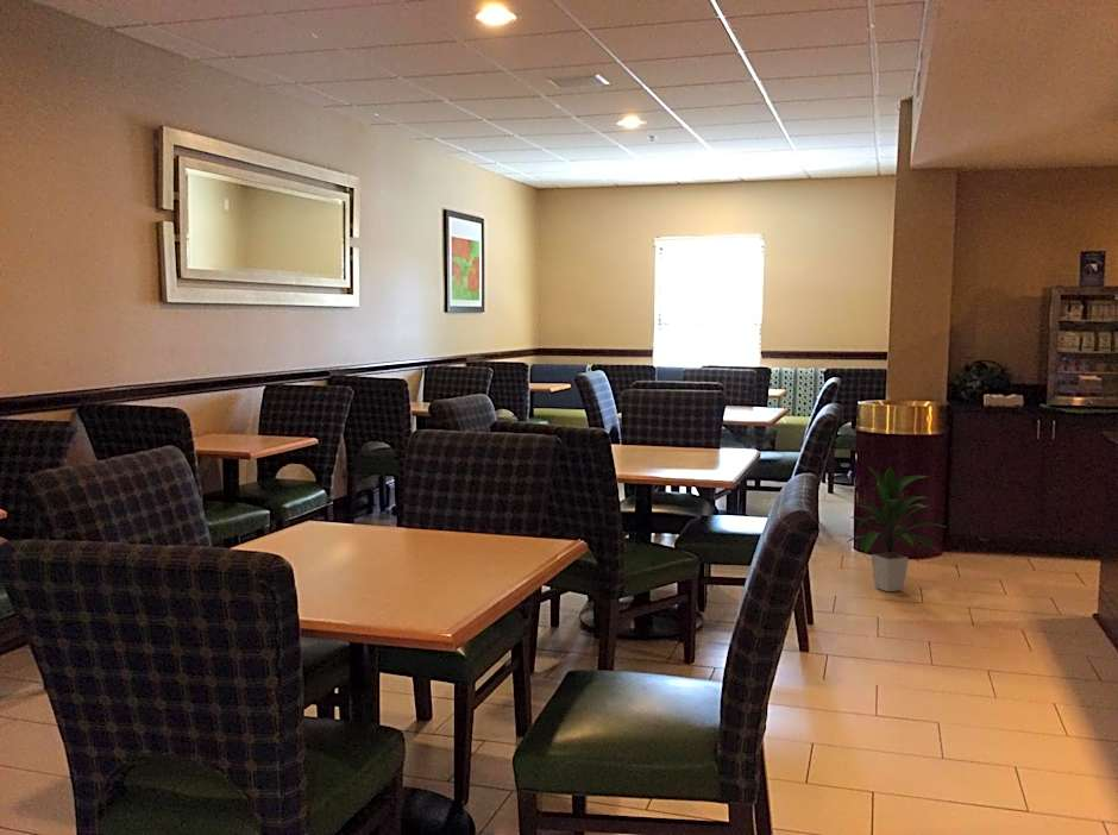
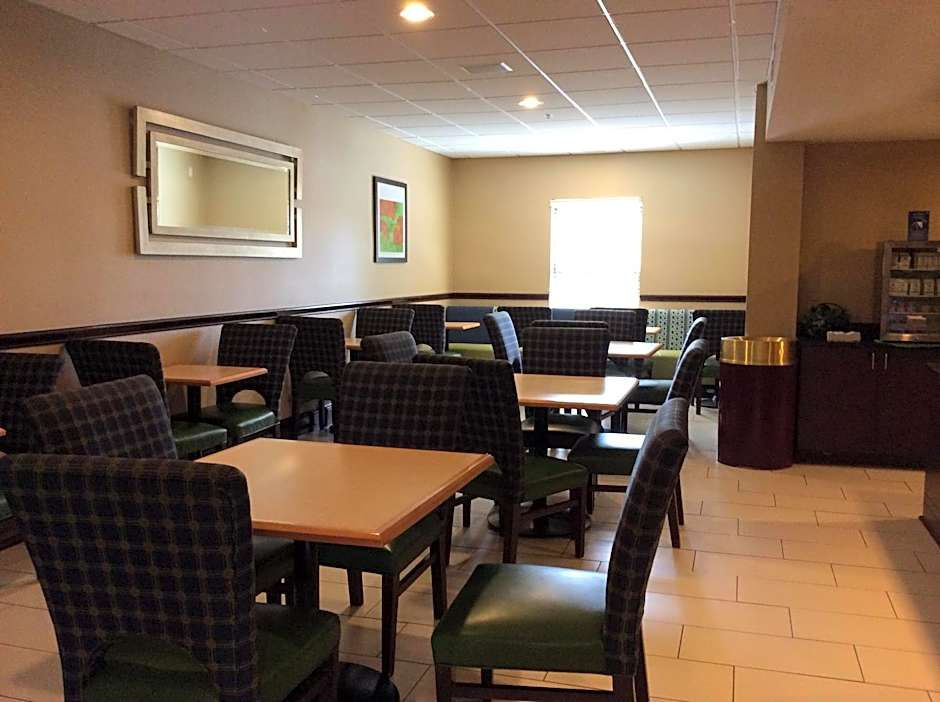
- indoor plant (890, 526)
